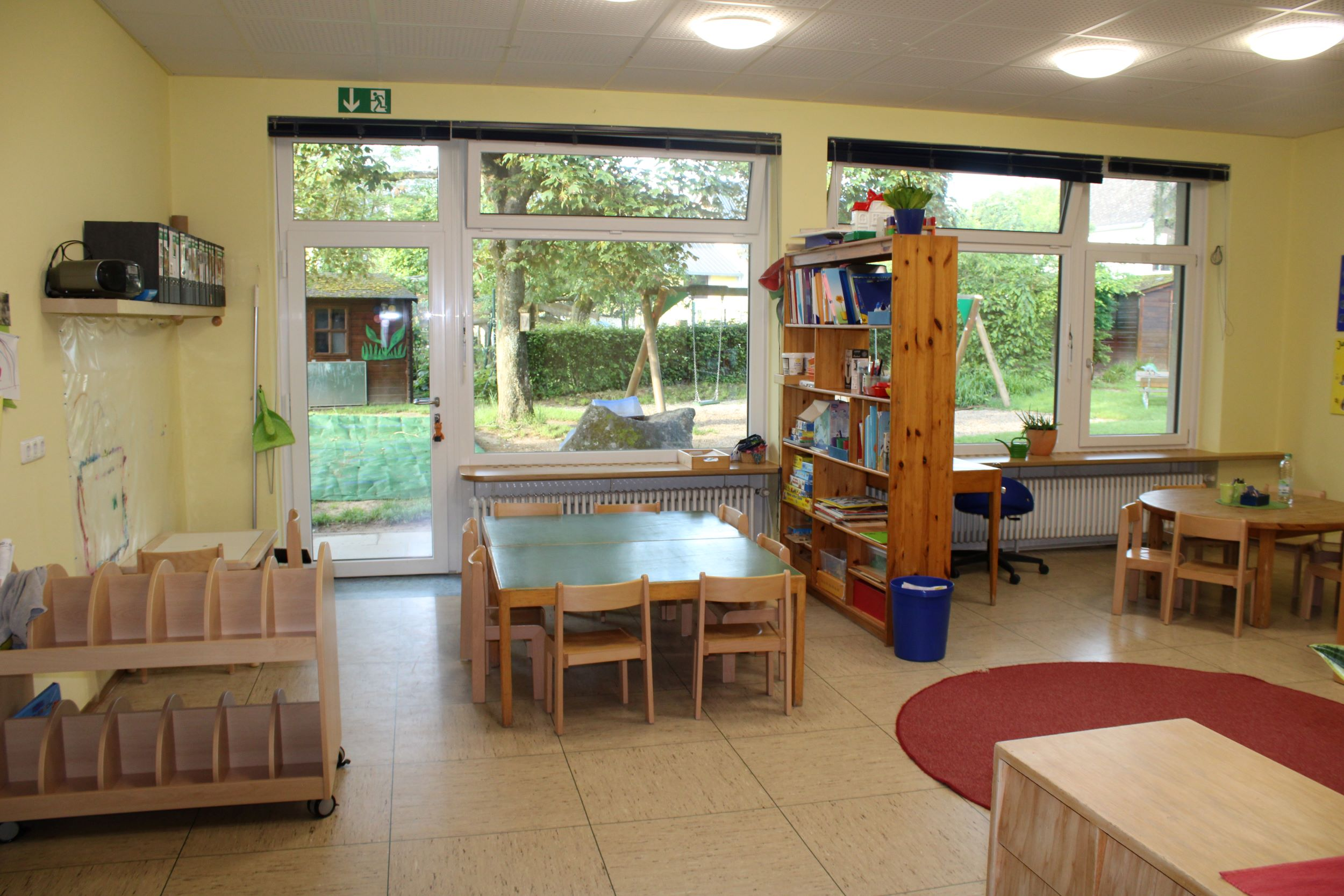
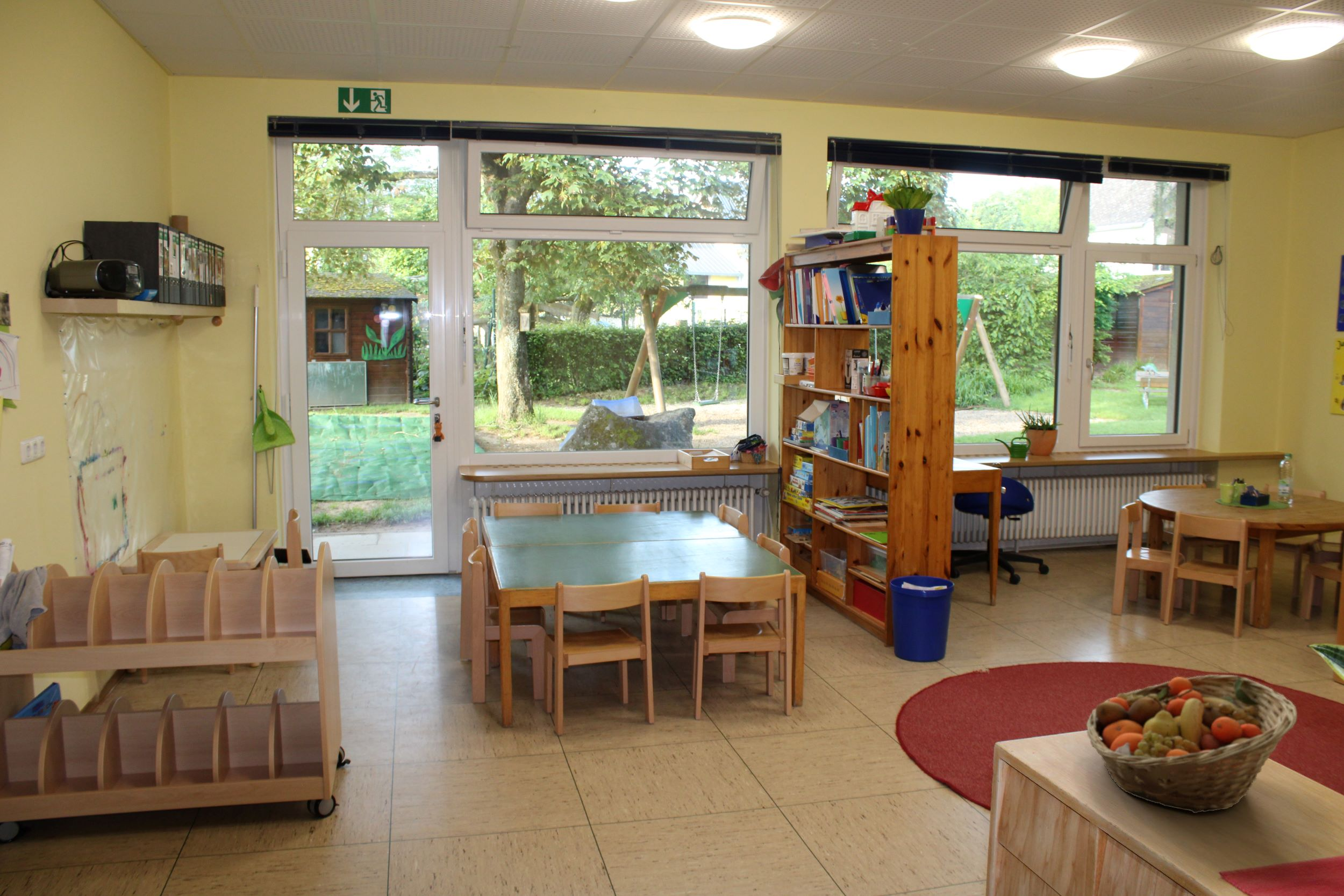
+ fruit basket (1185, 734)
